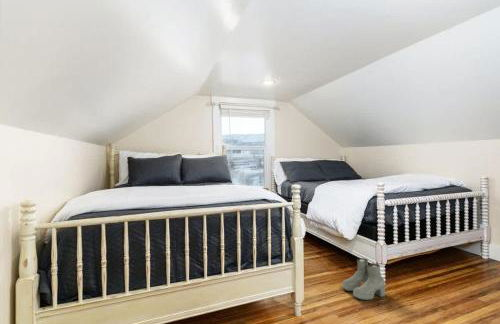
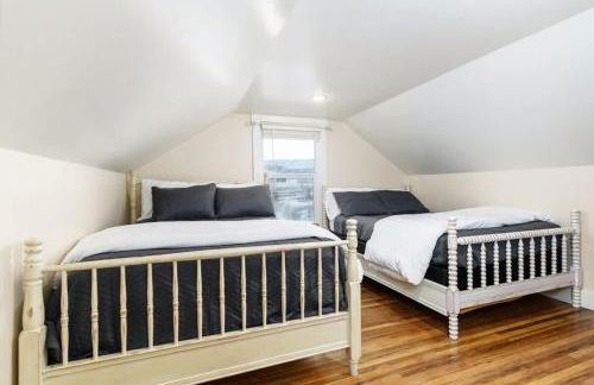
- boots (363, 277)
